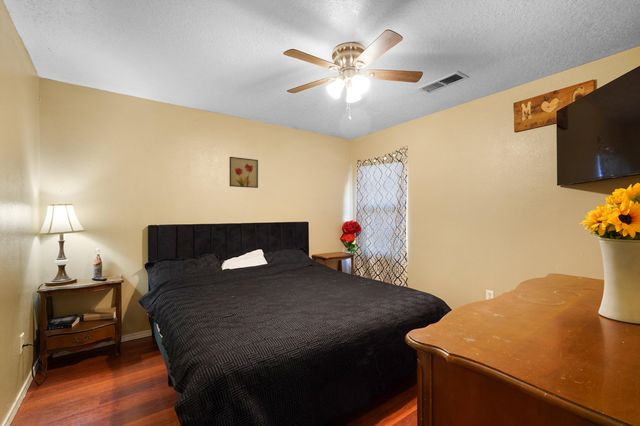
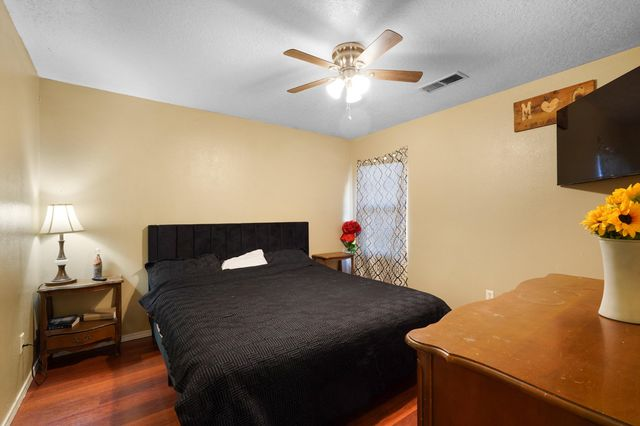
- wall art (243, 172)
